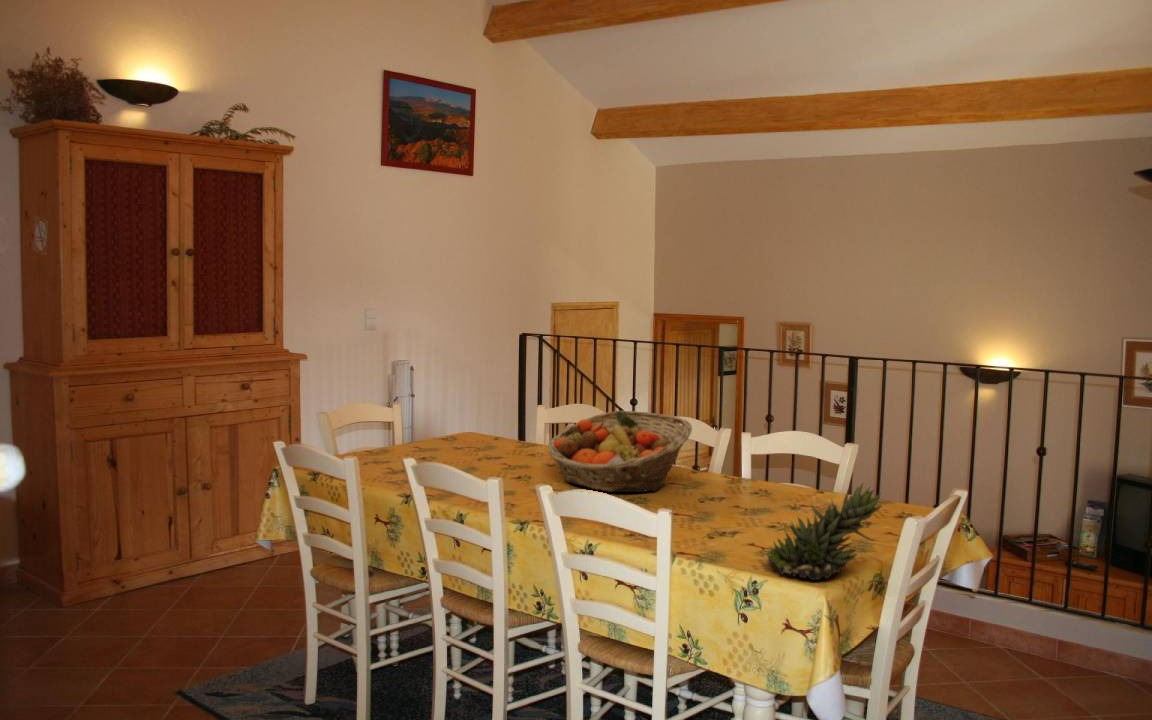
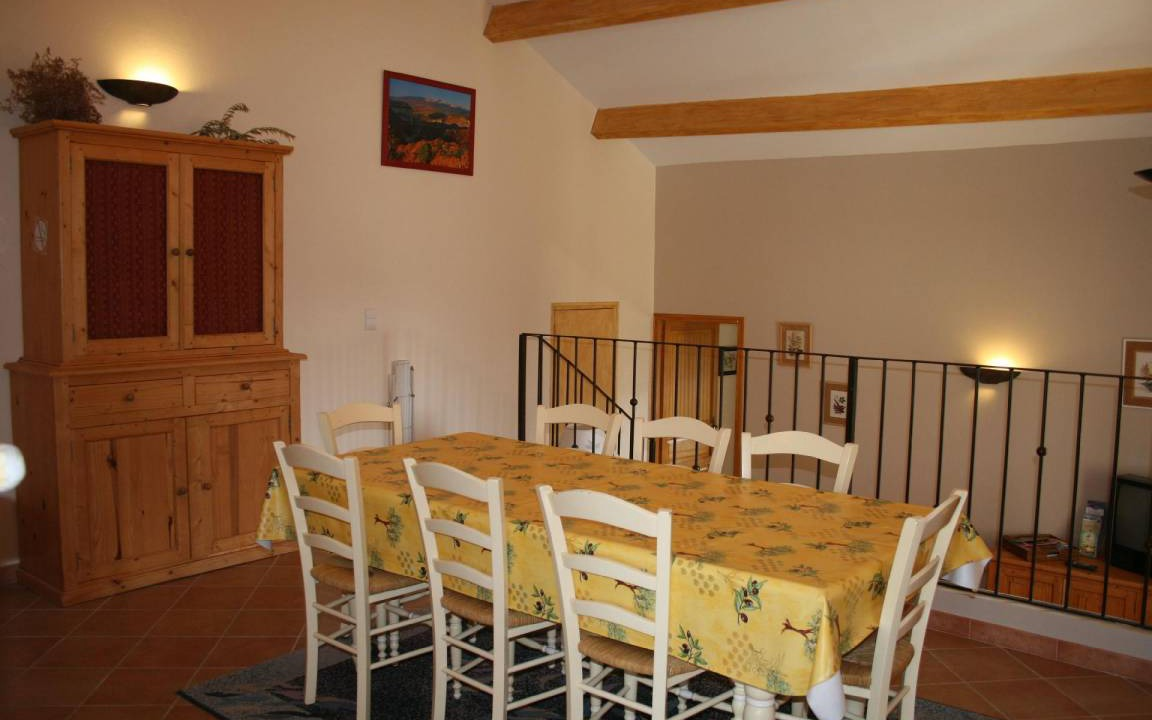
- succulent plant (822, 525)
- fruit basket (618, 449)
